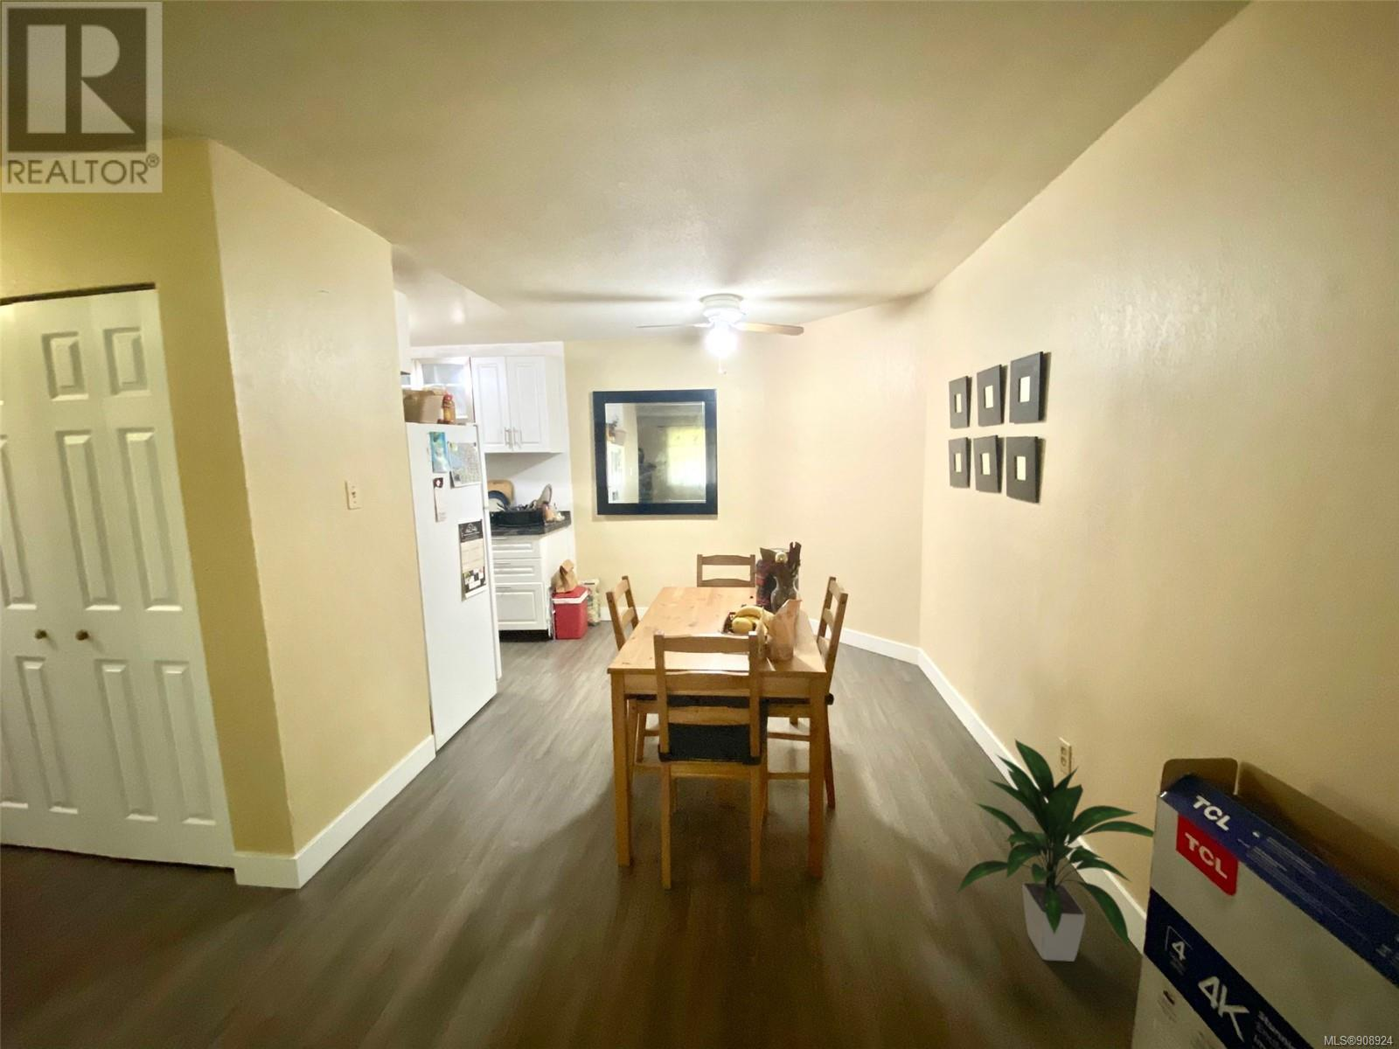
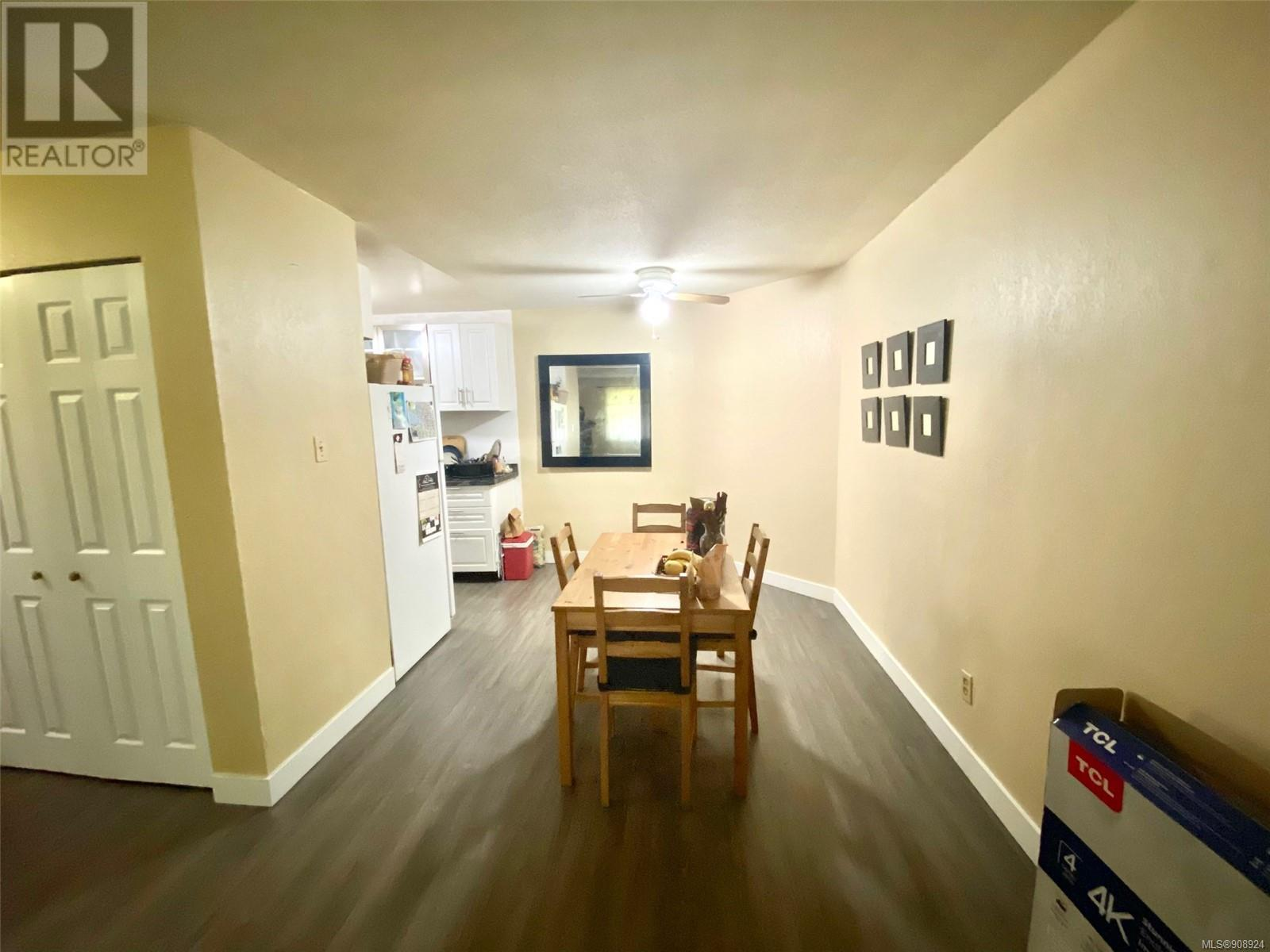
- indoor plant (1045, 850)
